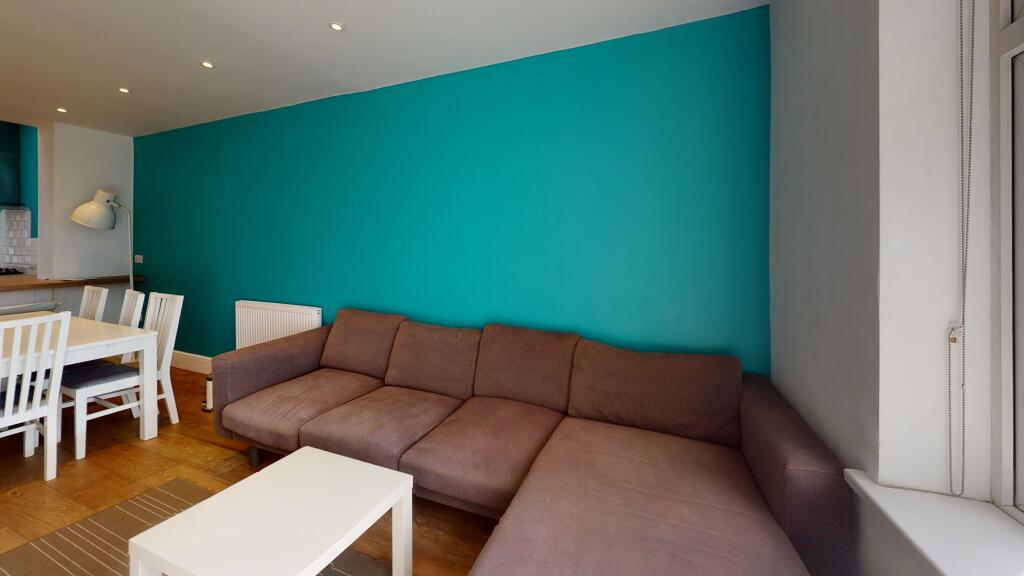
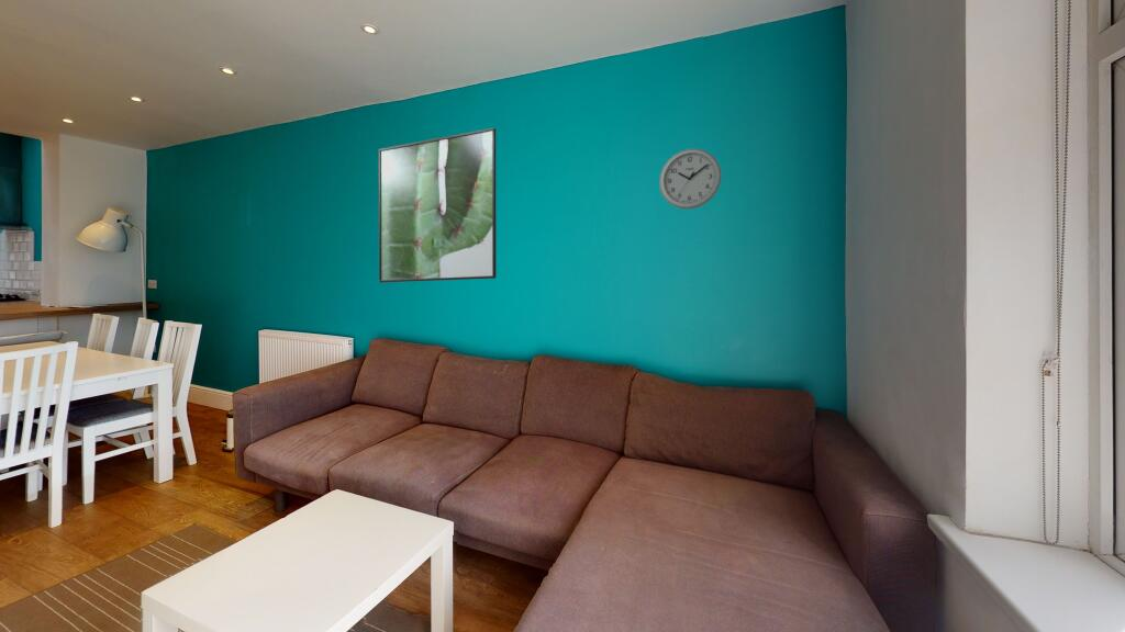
+ wall clock (689, 178)
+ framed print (434, 210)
